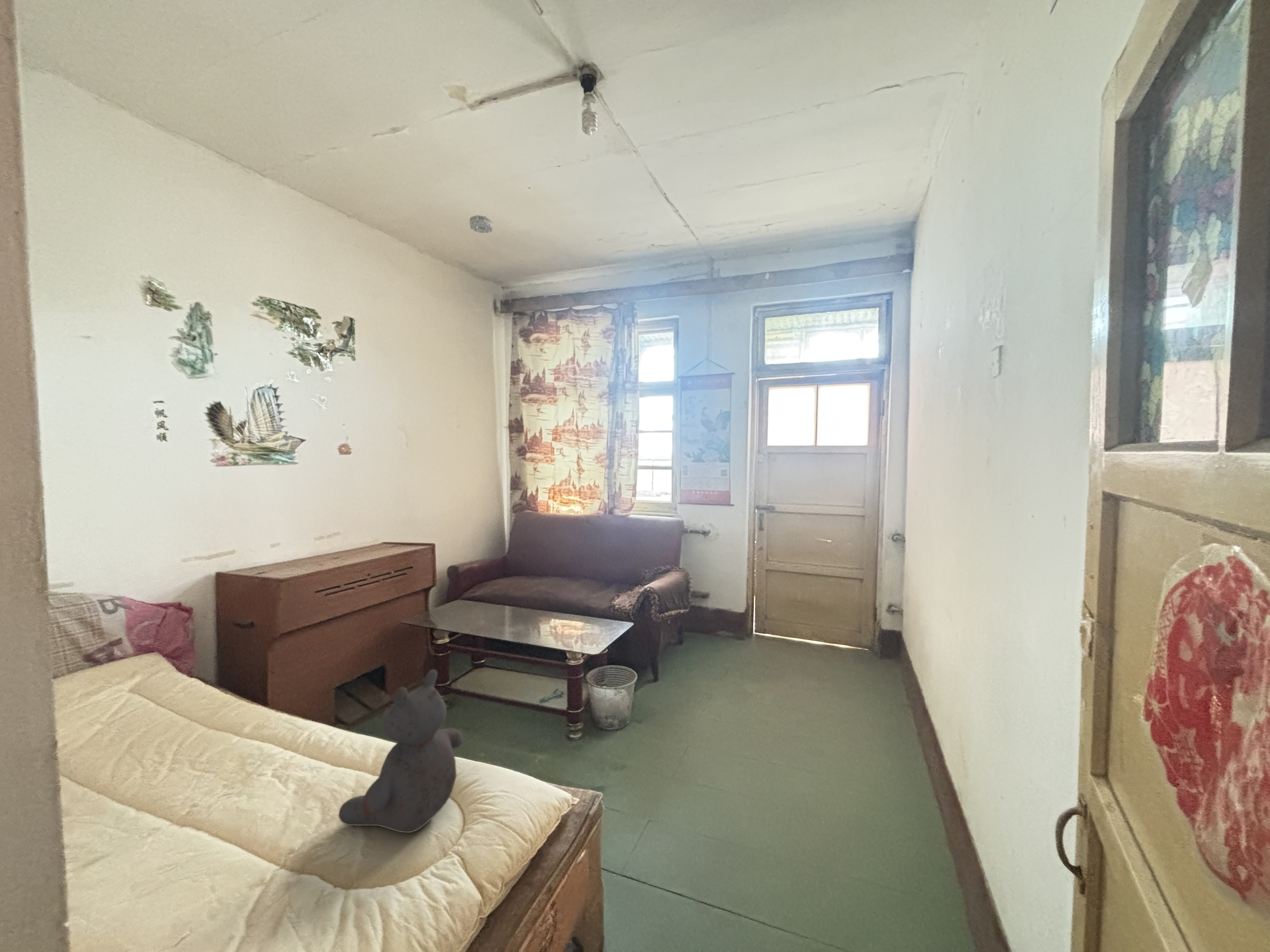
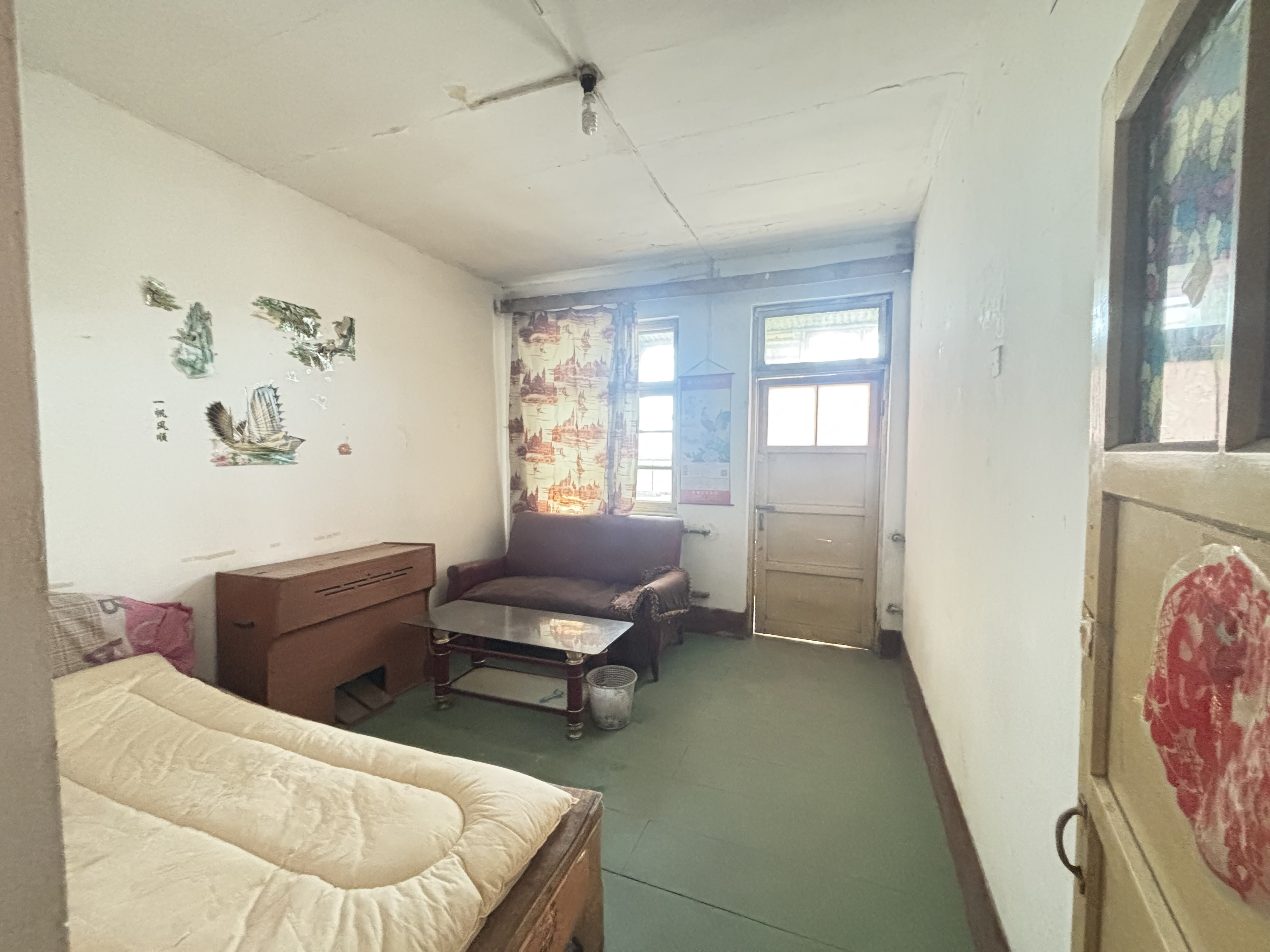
- smoke detector (481, 224)
- teddy bear (401, 745)
